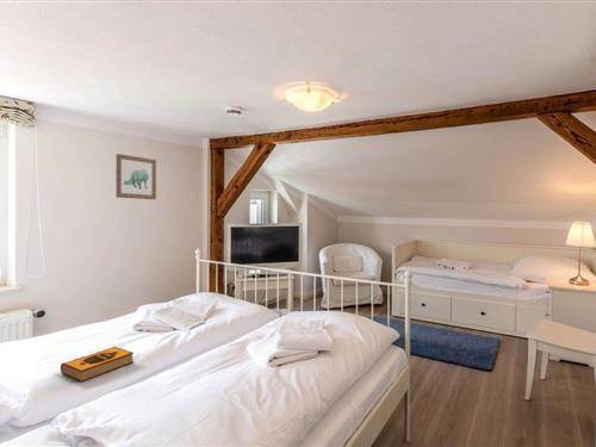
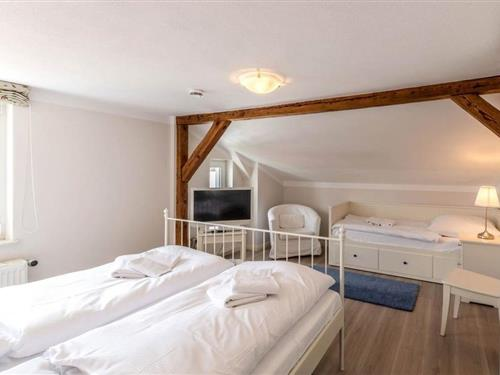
- wall art (136, 178)
- hardback book (98, 361)
